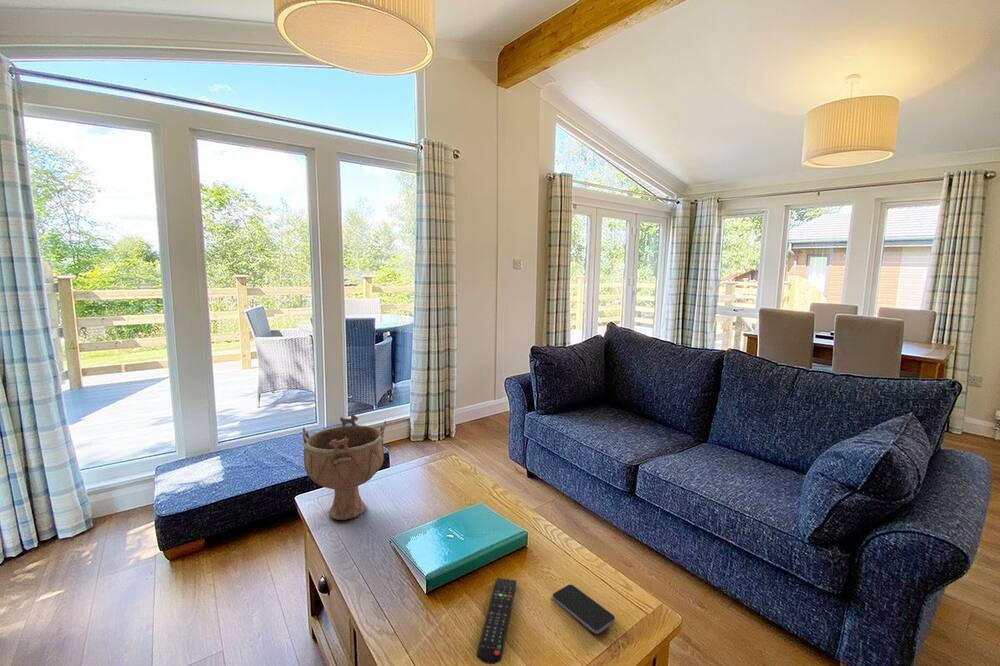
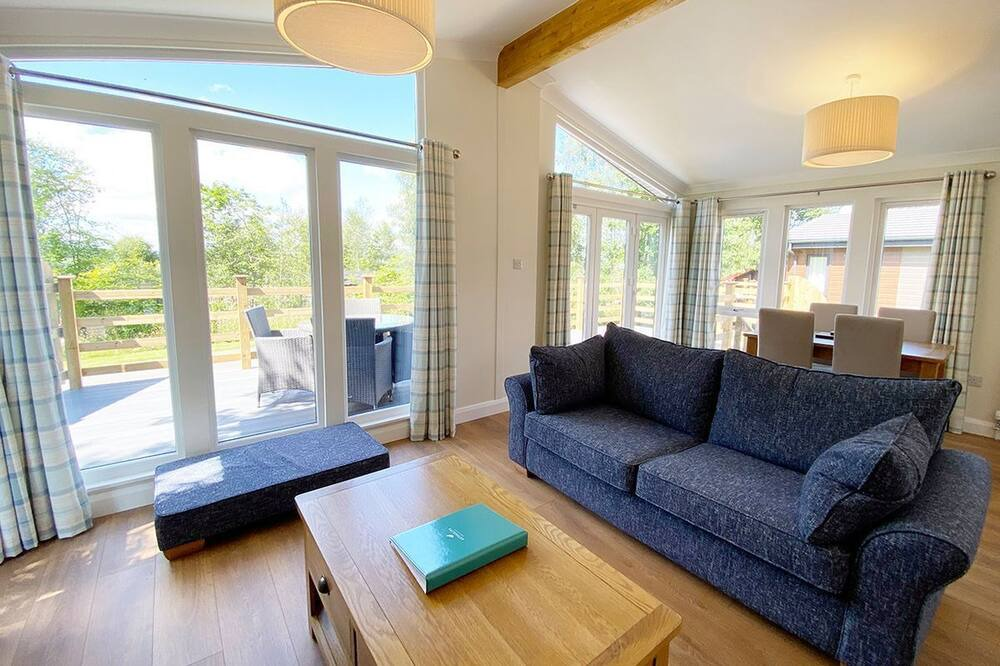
- remote control (498, 616)
- smartphone (582, 607)
- decorative bowl (346, 468)
